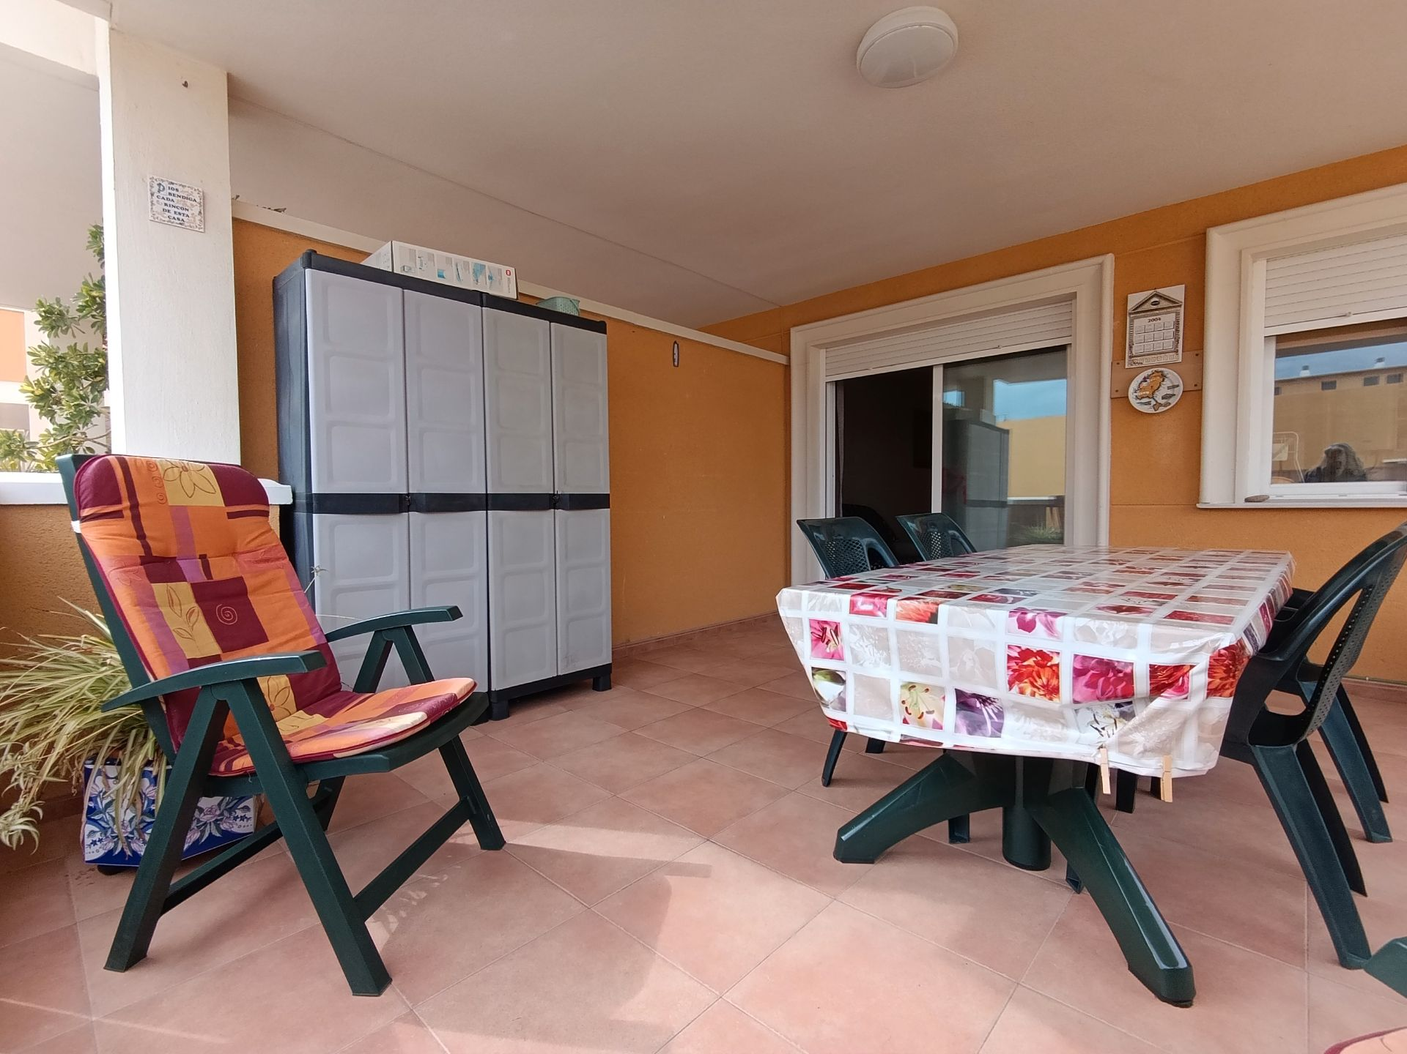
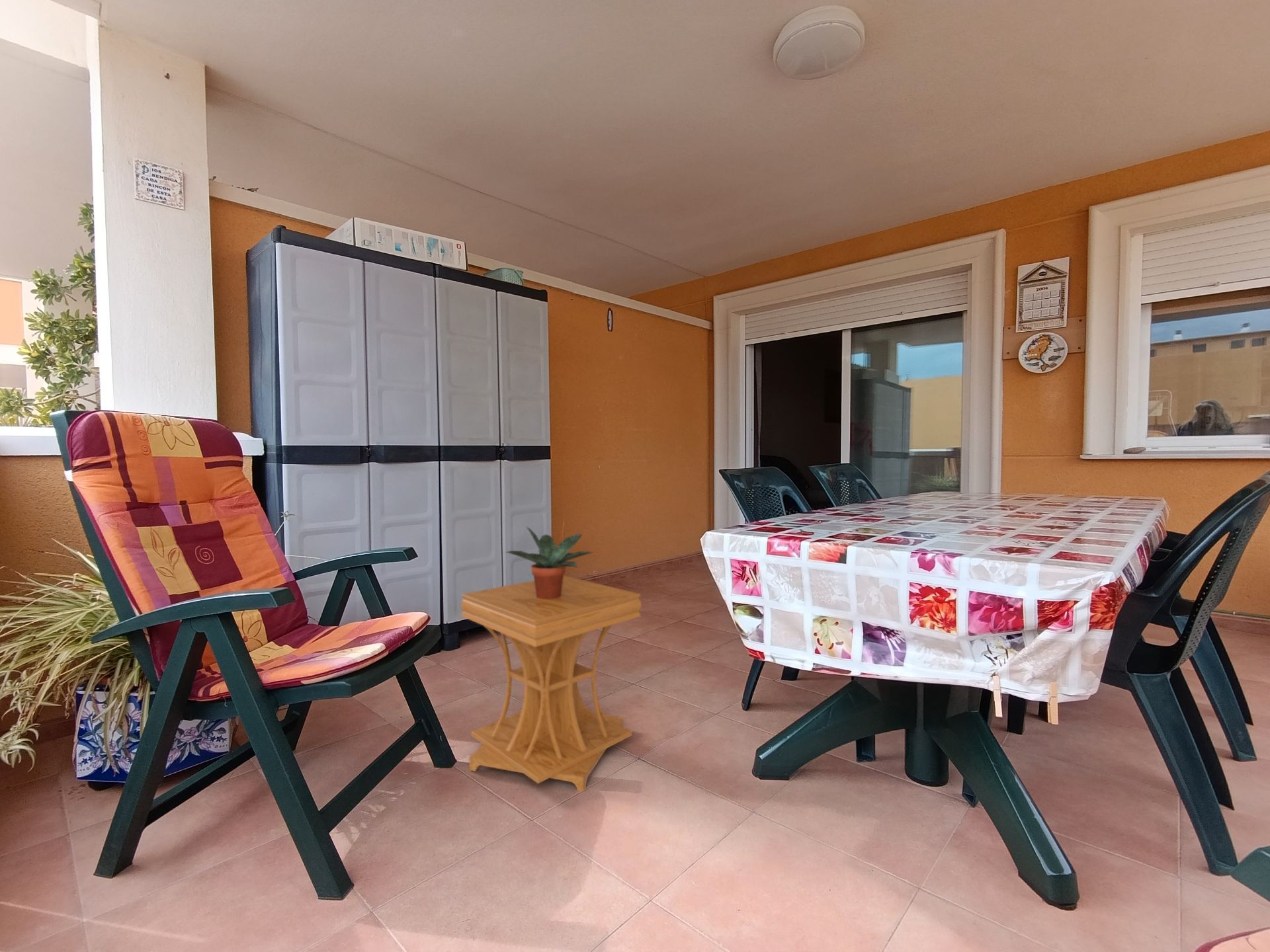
+ side table (551, 671)
+ potted plant (549, 560)
